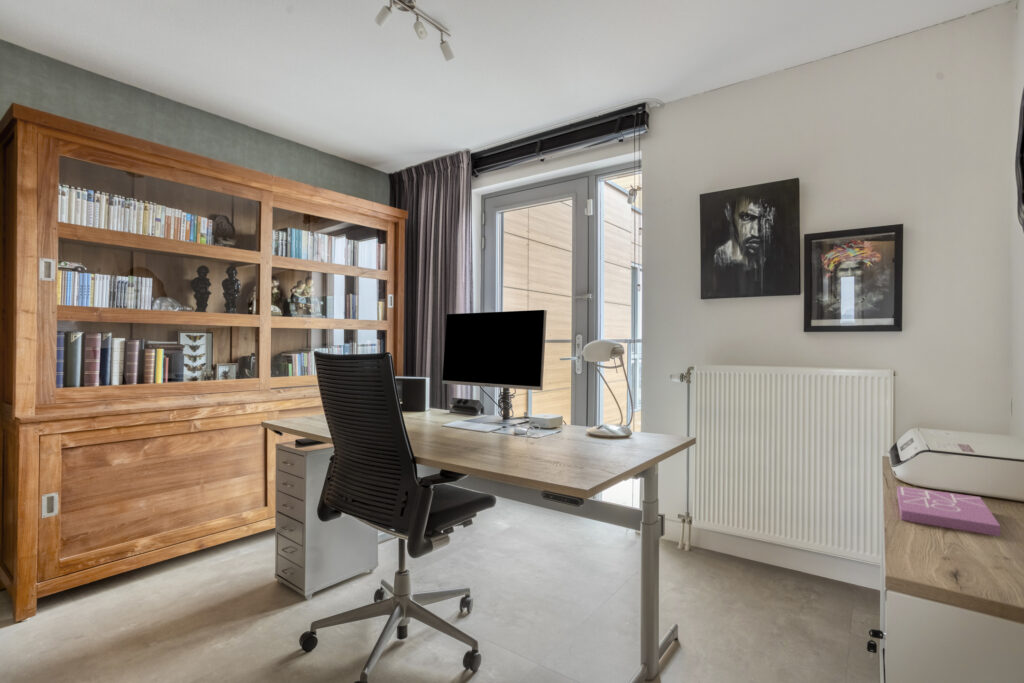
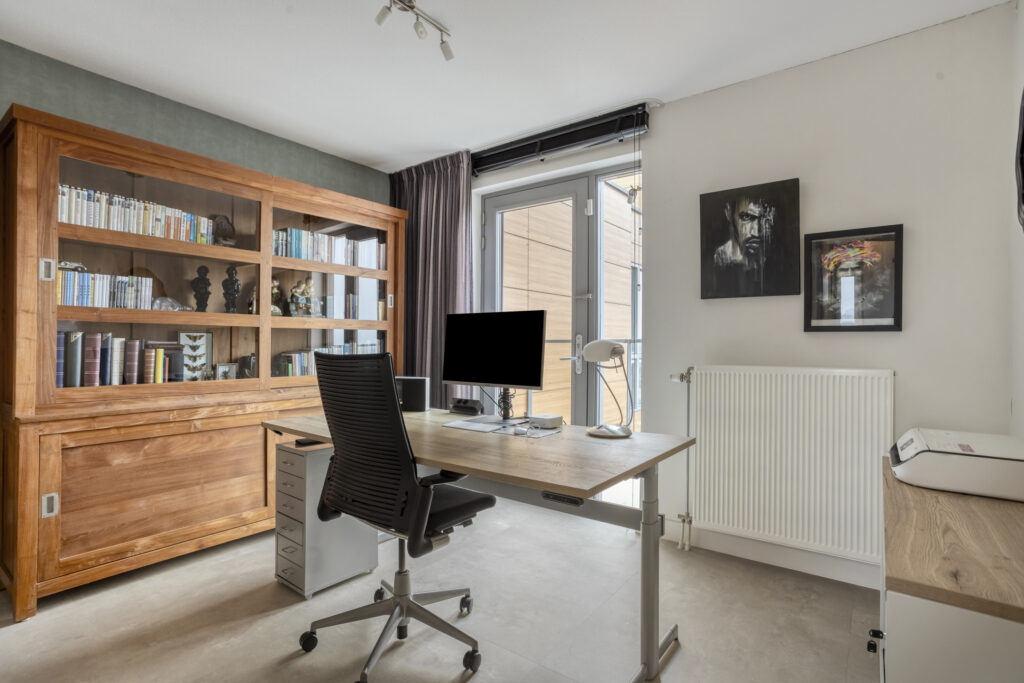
- book (942, 508)
